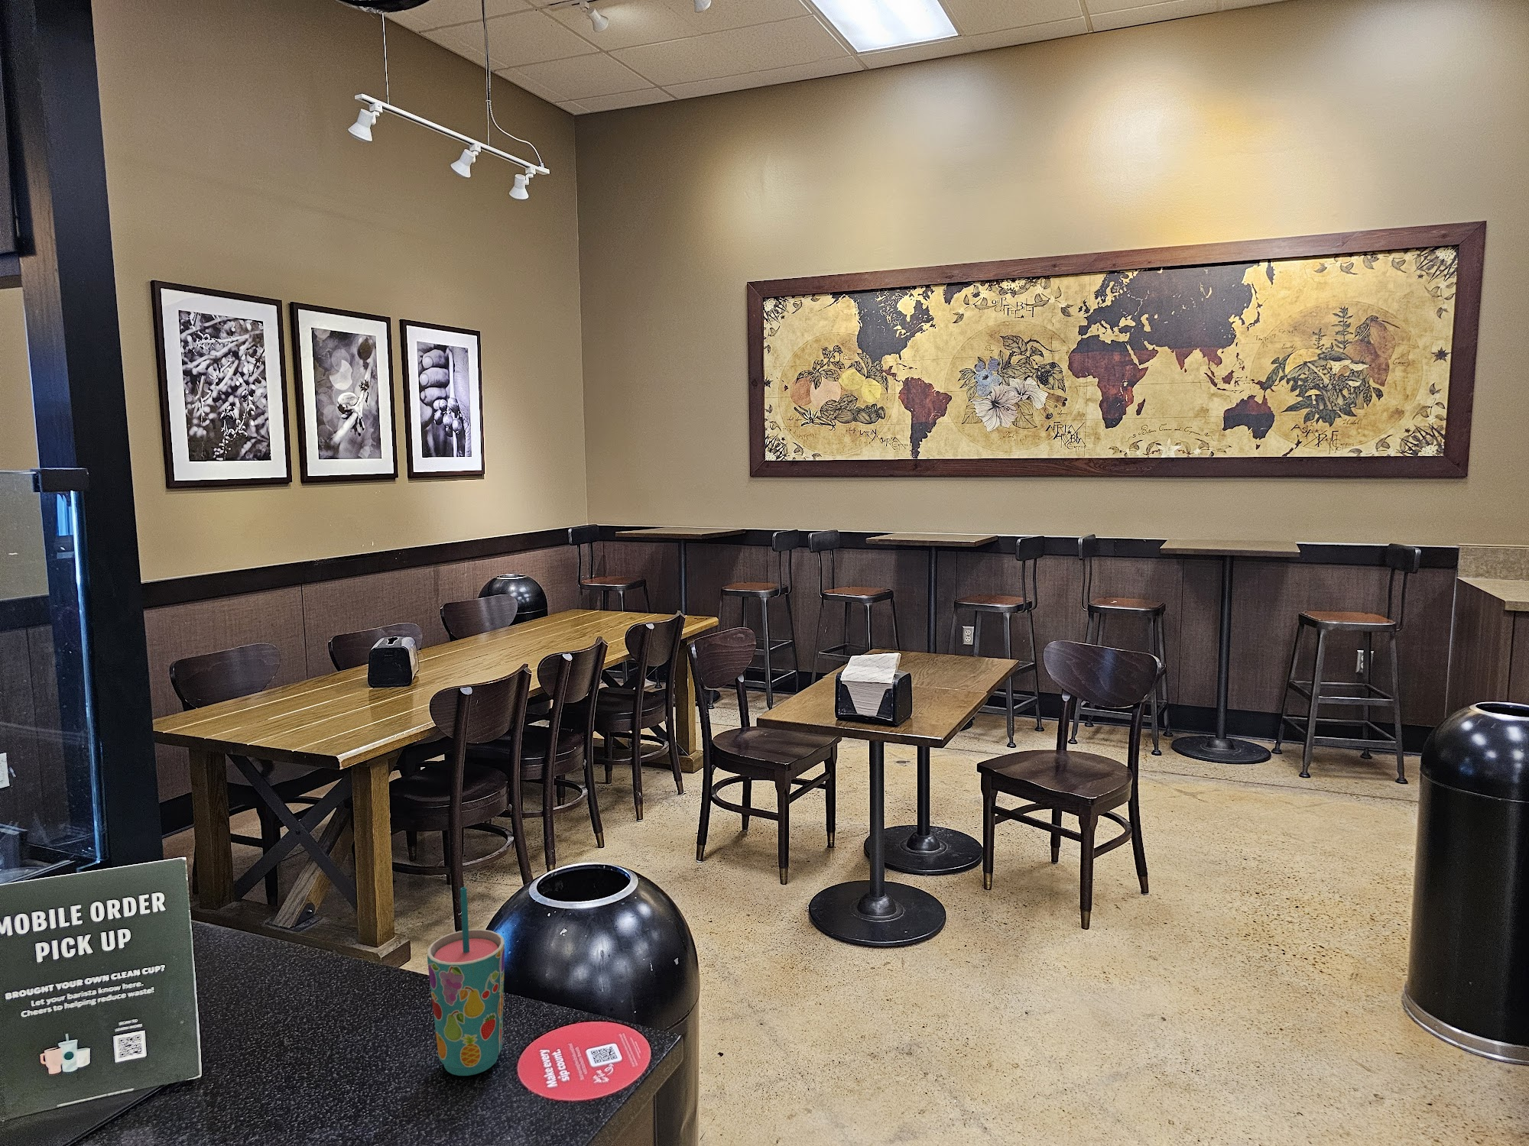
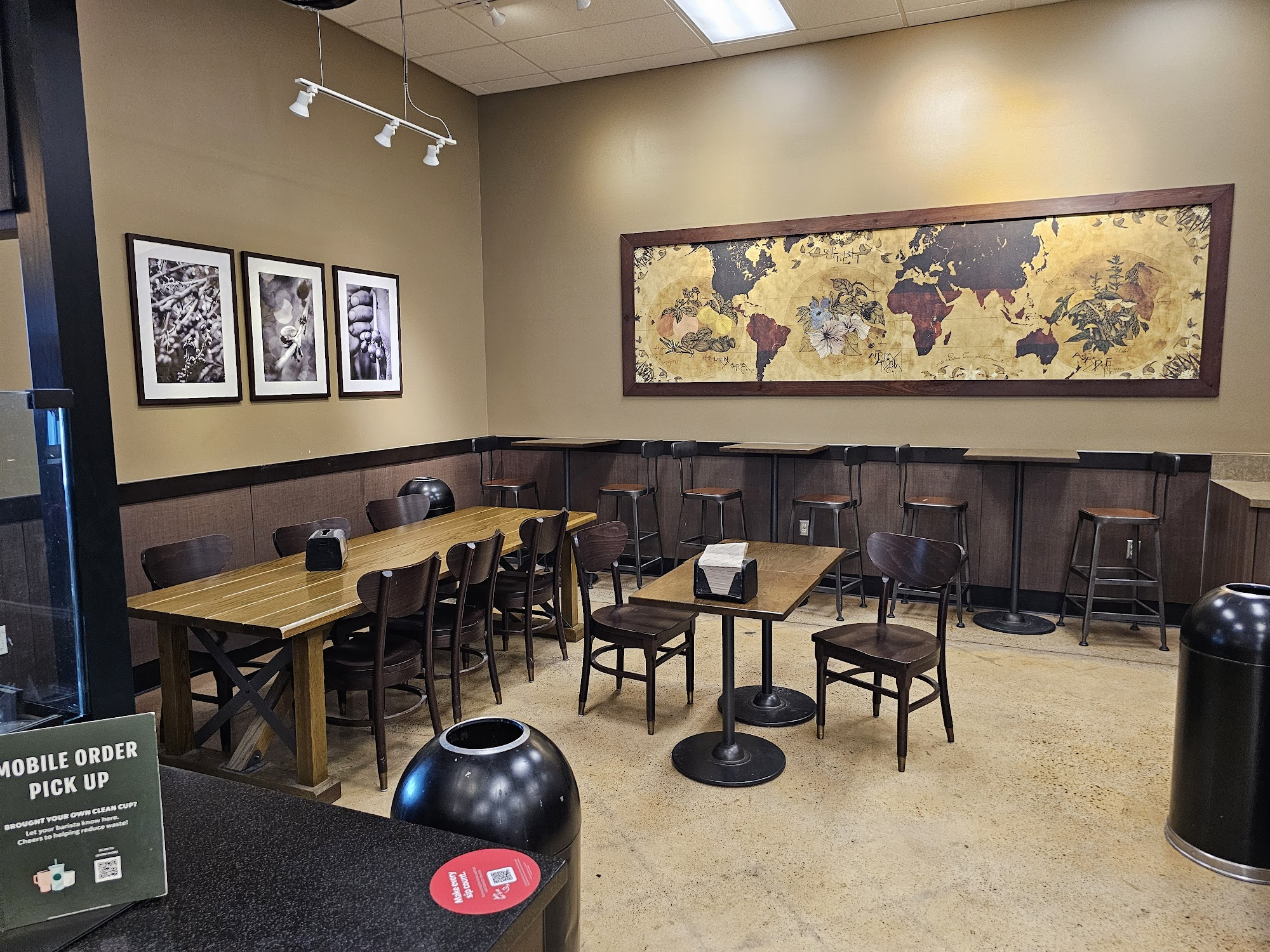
- cup (467, 975)
